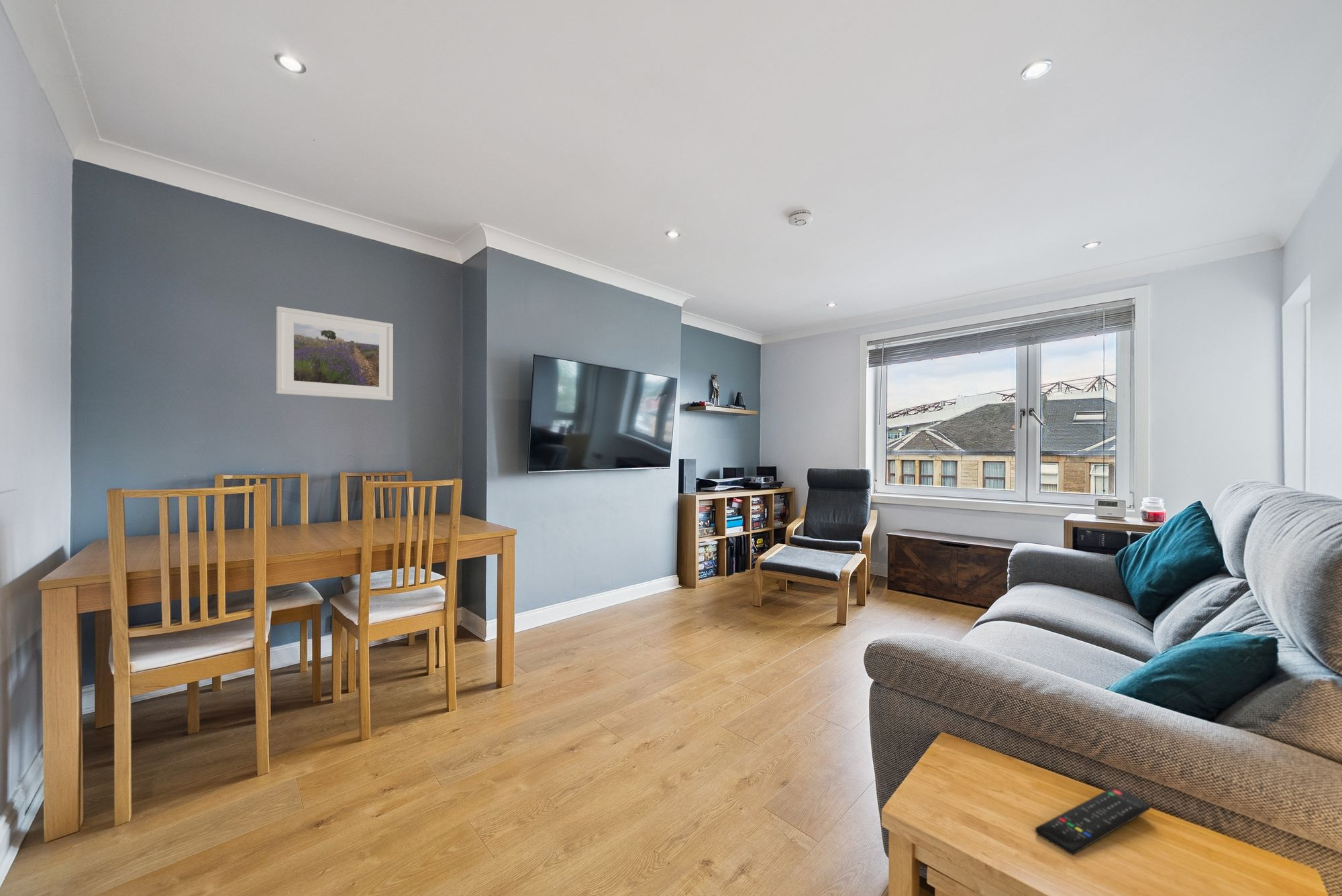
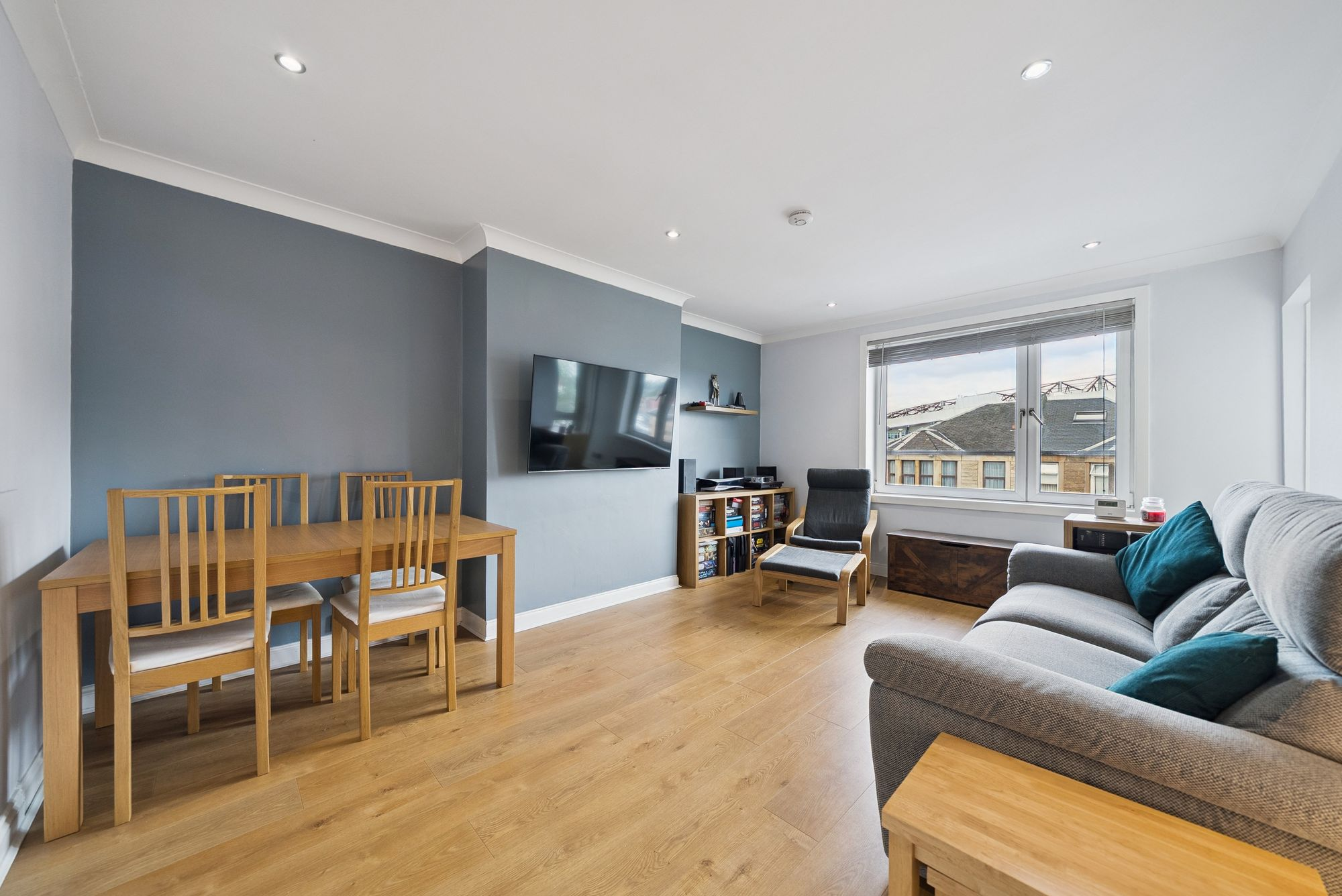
- remote control (1095, 820)
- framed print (338, 356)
